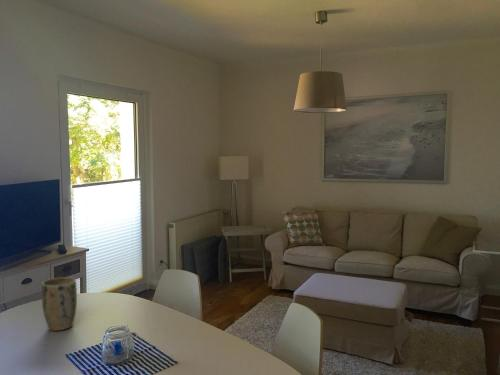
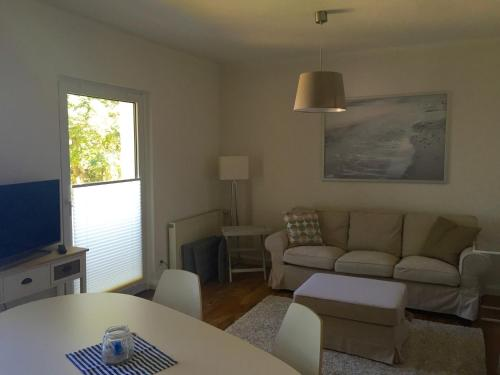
- plant pot (59, 303)
